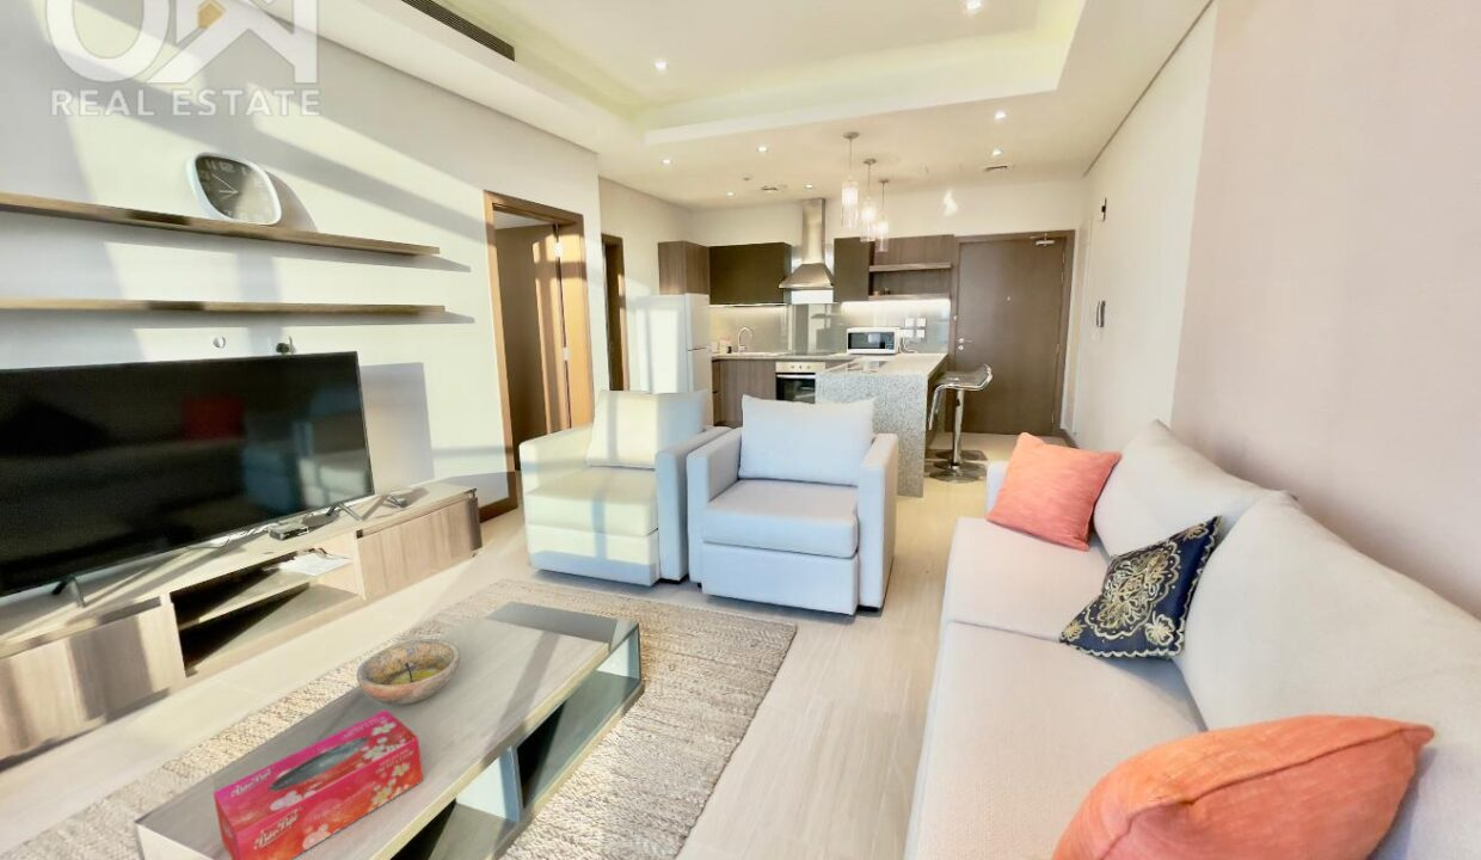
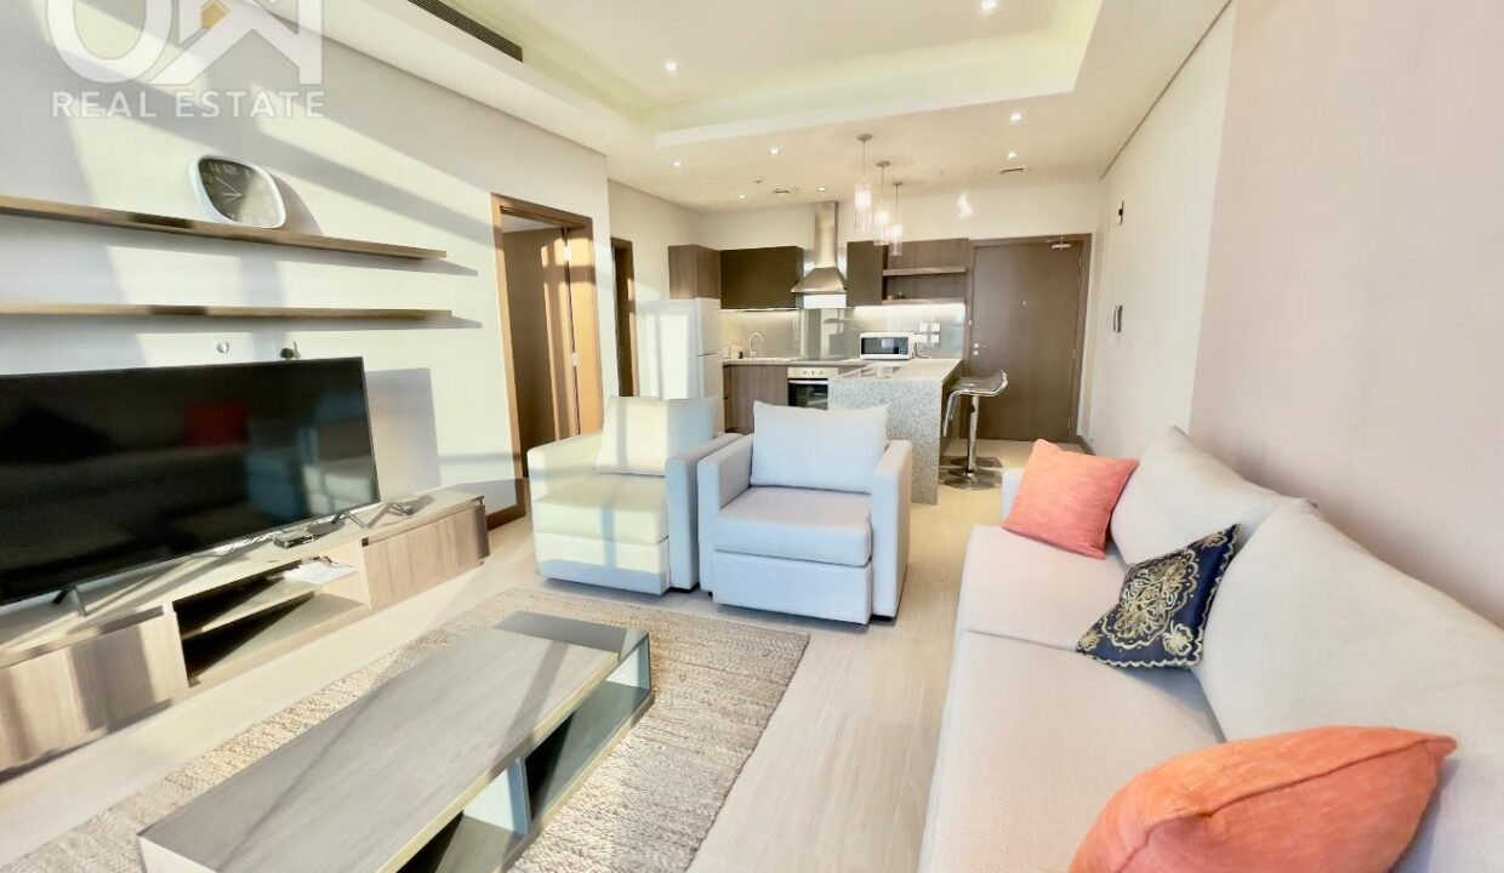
- tissue box (325, 786)
- bowl (411, 675)
